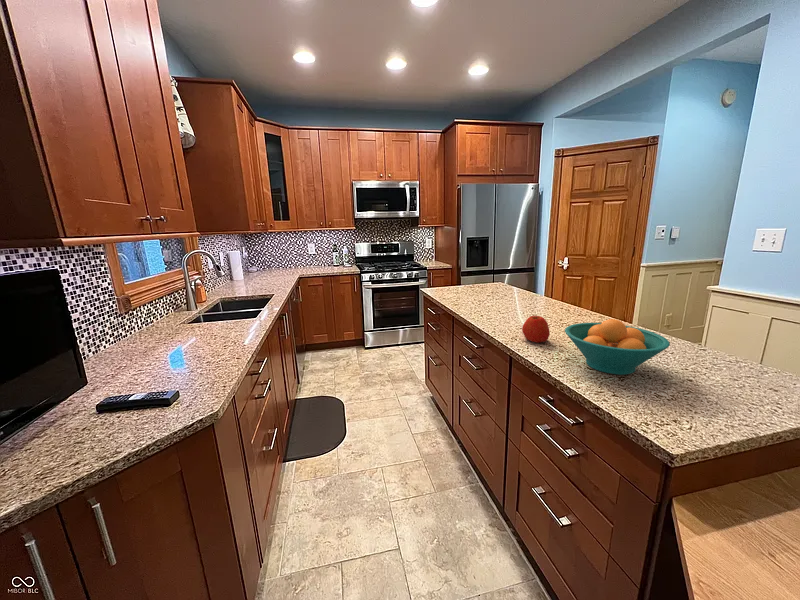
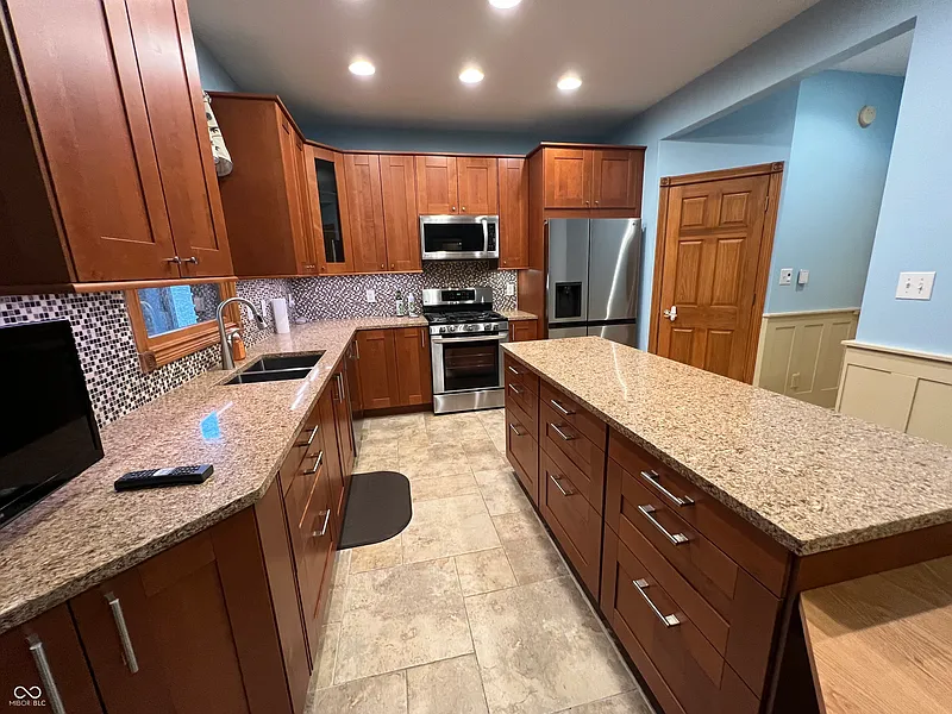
- apple (536, 328)
- fruit bowl (612, 343)
